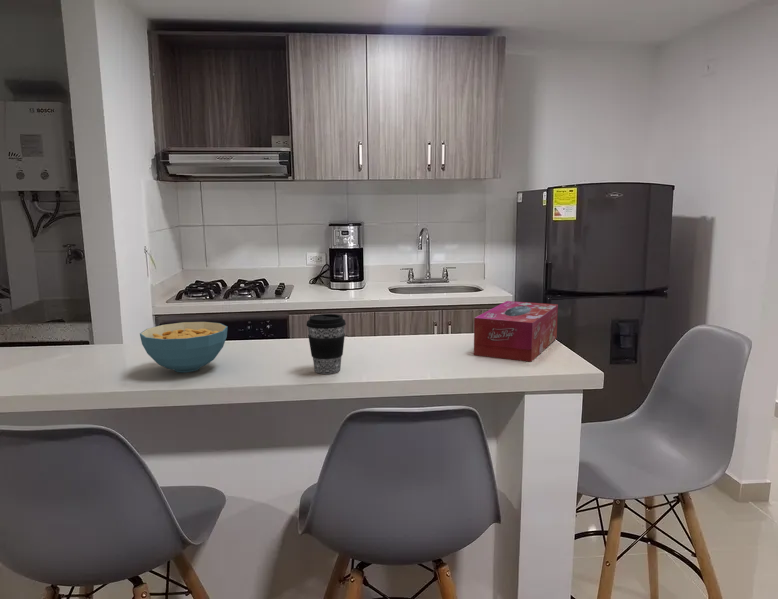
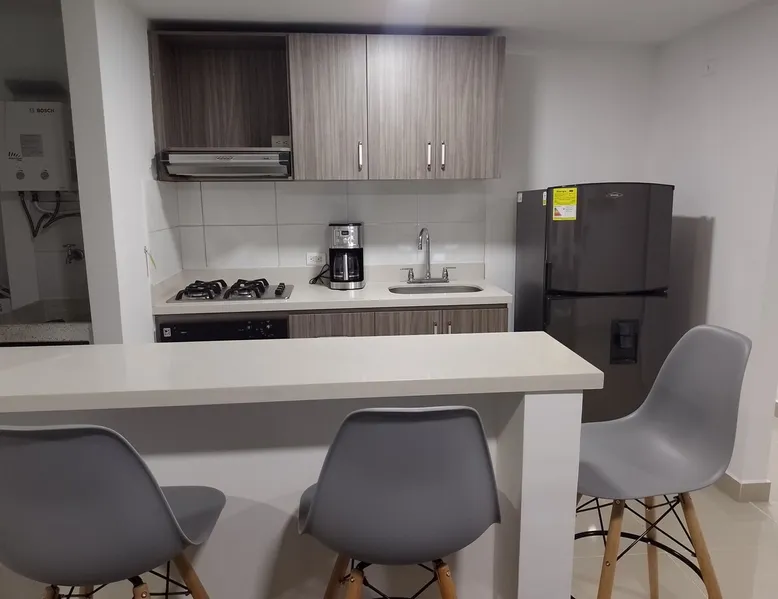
- coffee cup (326, 343)
- tissue box (517, 328)
- cereal bowl (186, 349)
